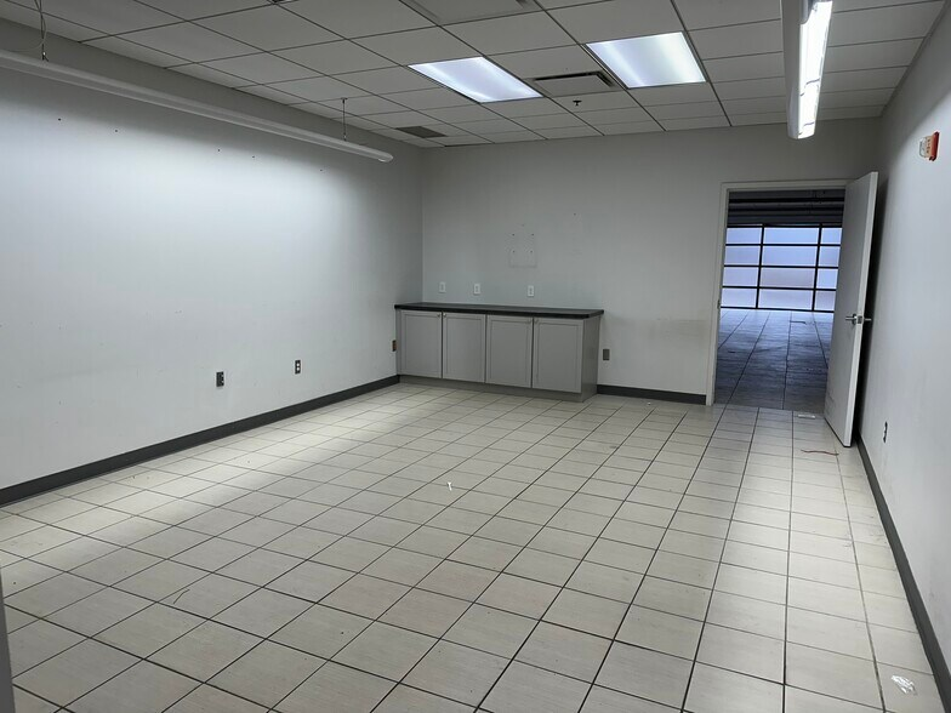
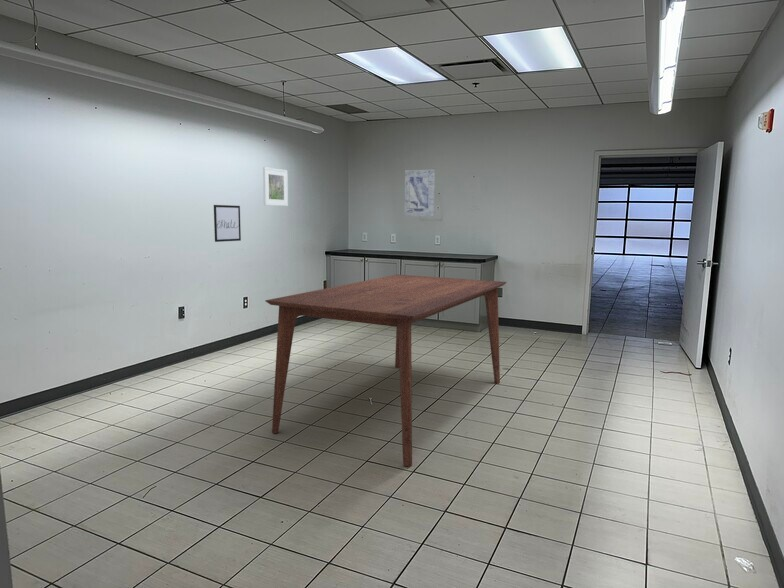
+ wall art (227, 223)
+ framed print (276, 187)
+ dining table (402, 347)
+ wall art (419, 193)
